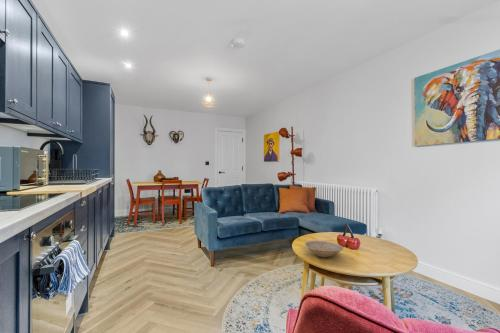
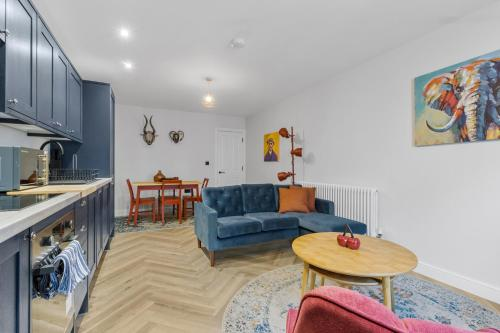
- bowl (323, 250)
